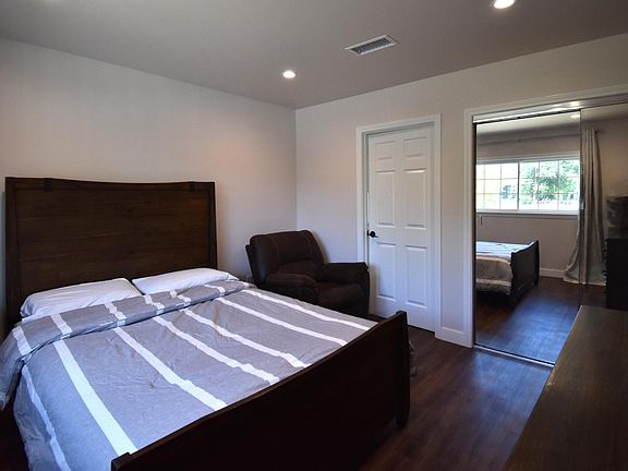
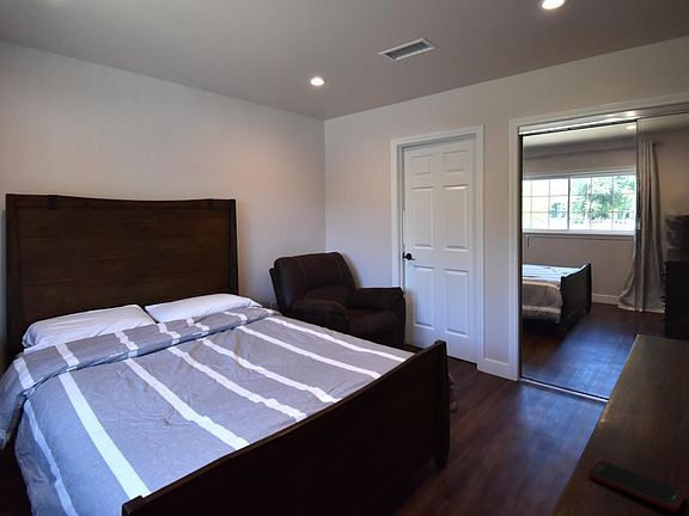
+ cell phone (634, 484)
